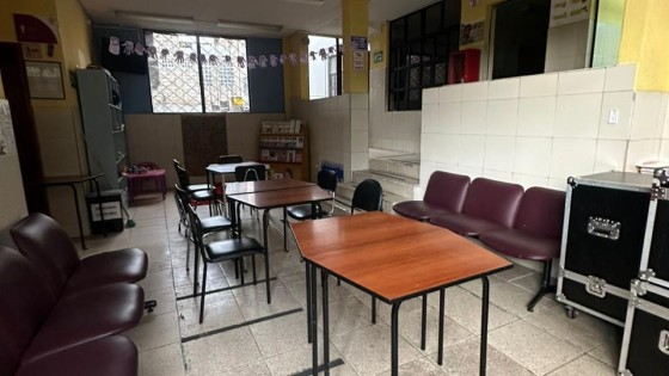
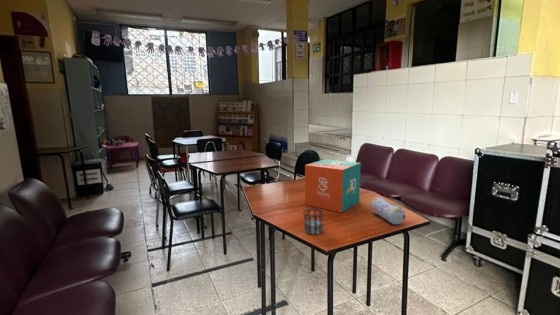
+ cup (313, 221)
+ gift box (332, 183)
+ pencil case (386, 210)
